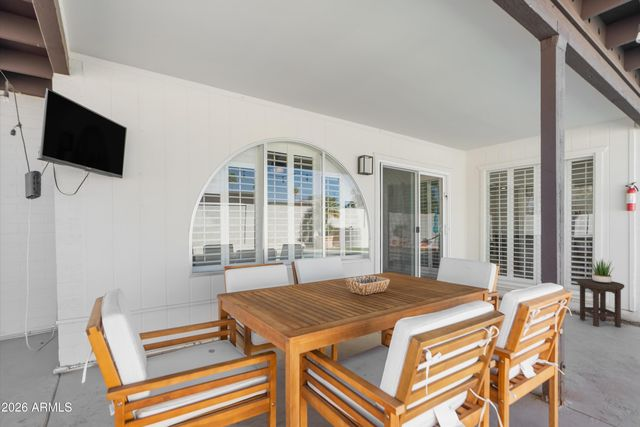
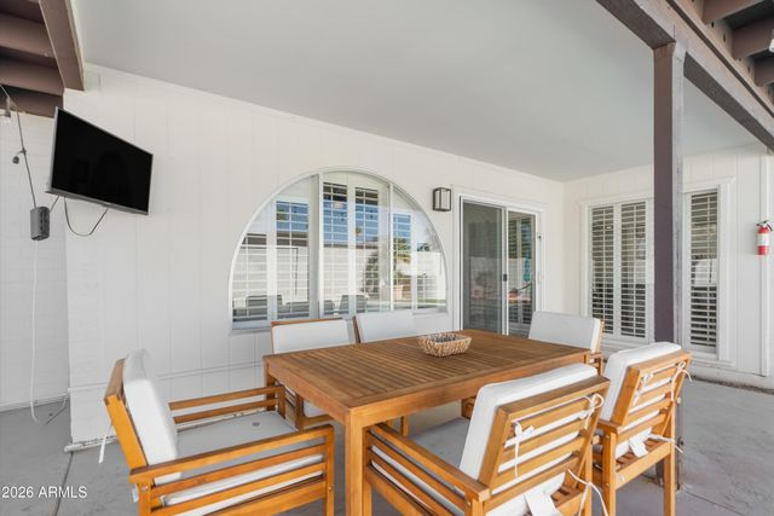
- potted plant (601, 270)
- stool (600, 302)
